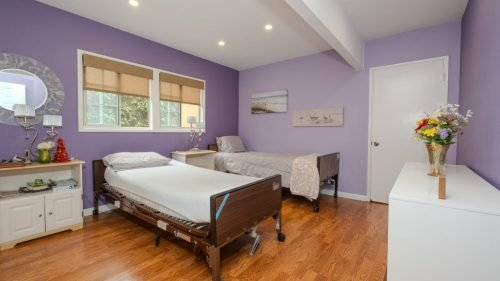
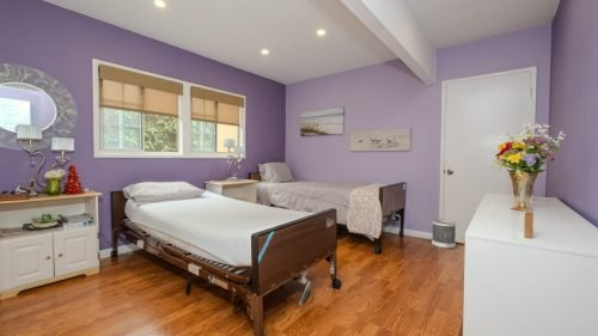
+ wastebasket (444, 233)
